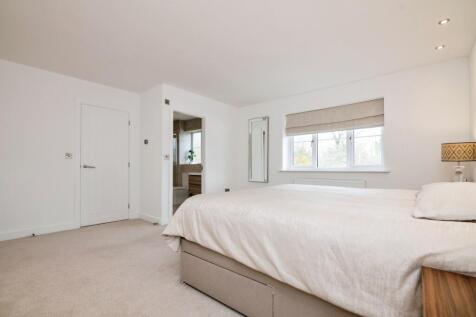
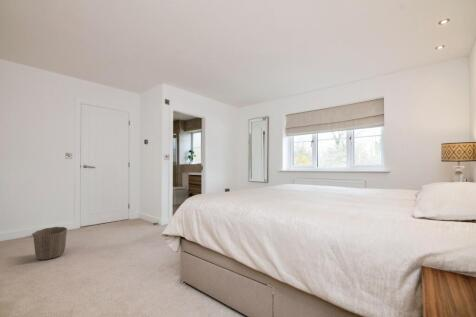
+ waste basket (50, 243)
